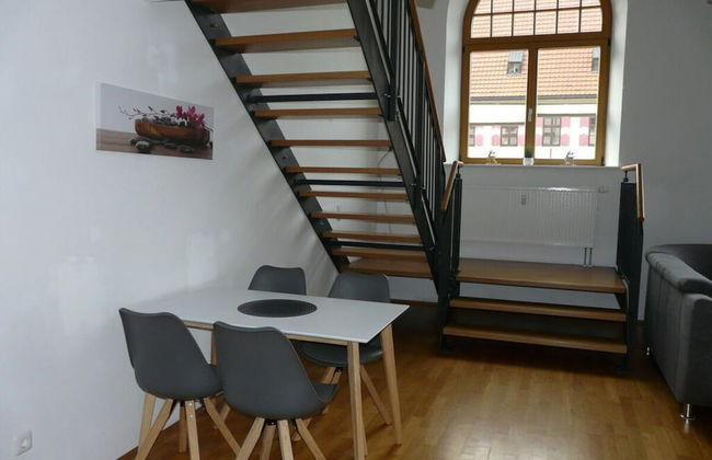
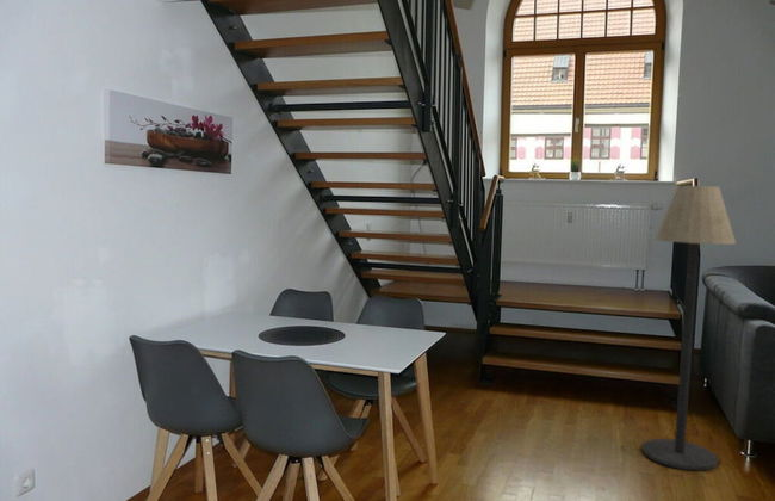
+ floor lamp (688, 323)
